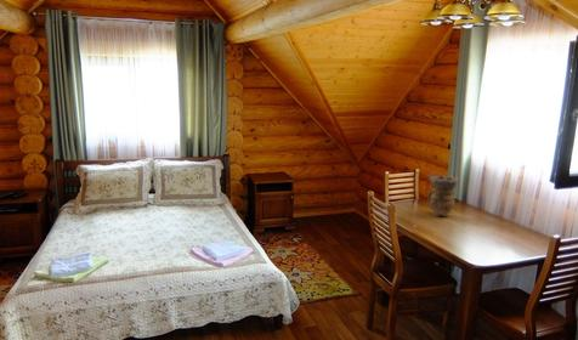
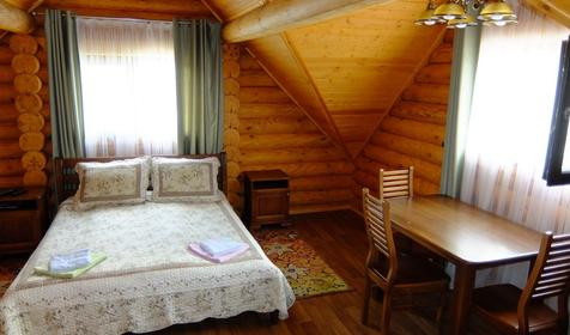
- vase (441, 193)
